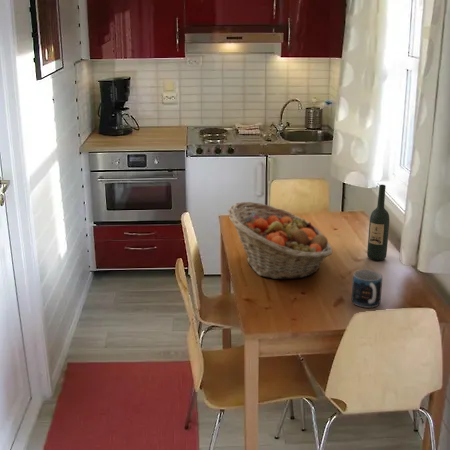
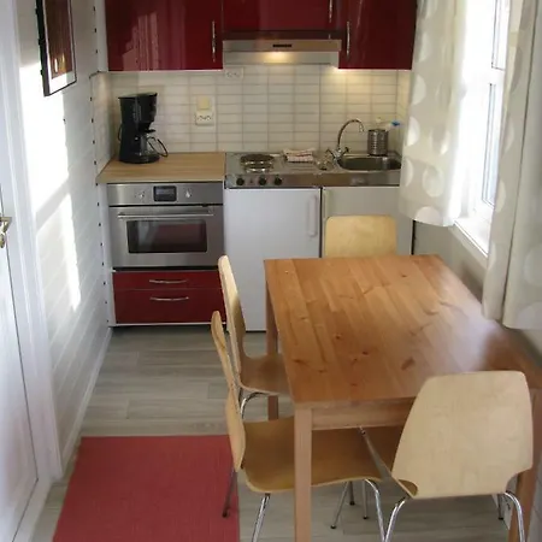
- wine bottle (379, 222)
- fruit basket (279, 237)
- mug (368, 291)
